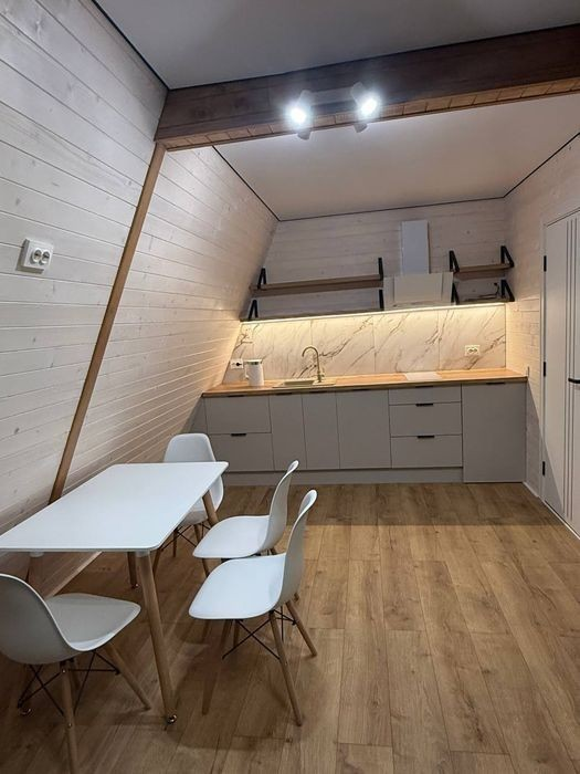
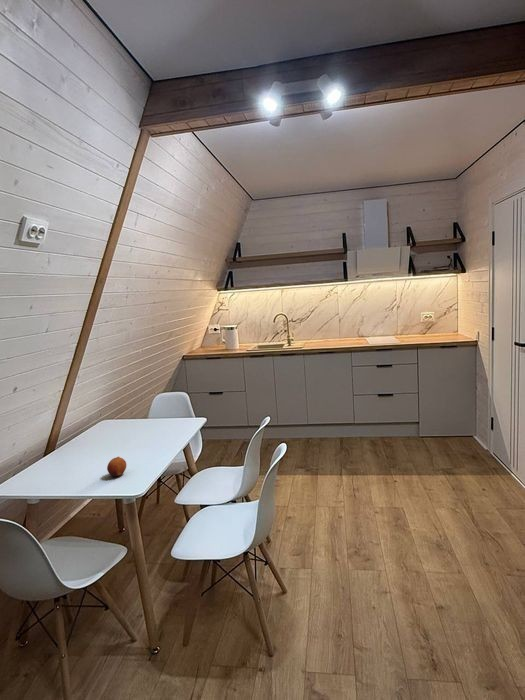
+ fruit (116, 466)
